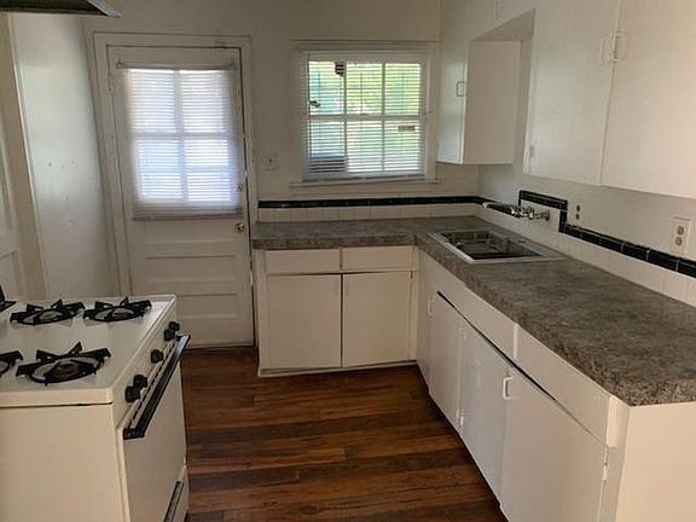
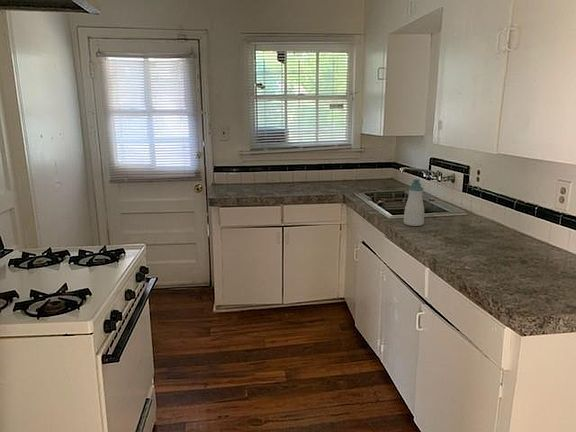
+ soap bottle (414, 202)
